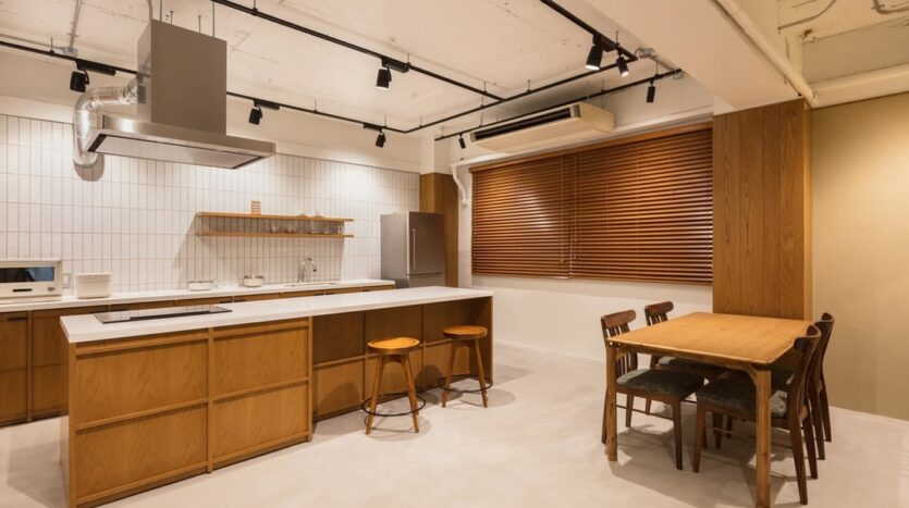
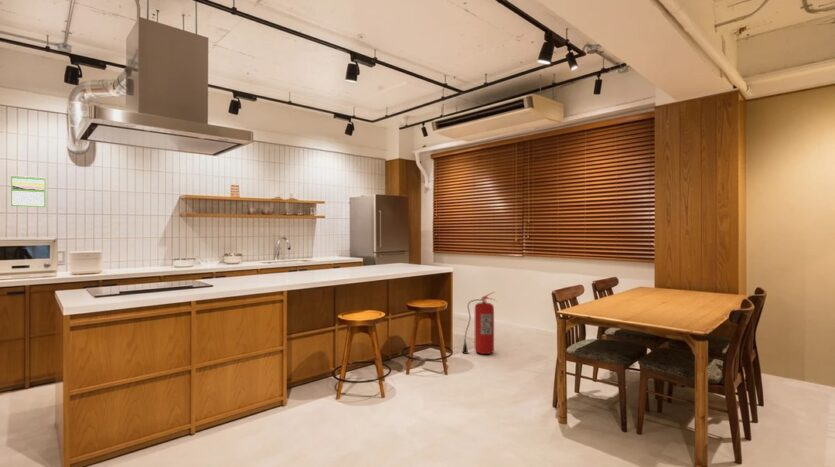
+ calendar (28, 191)
+ fire extinguisher (479, 322)
